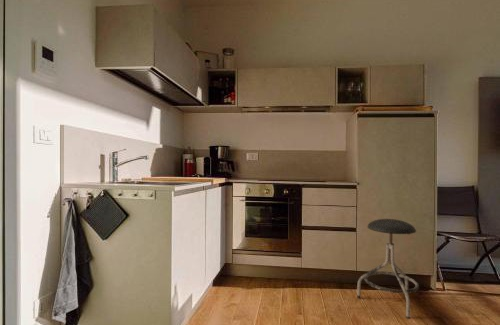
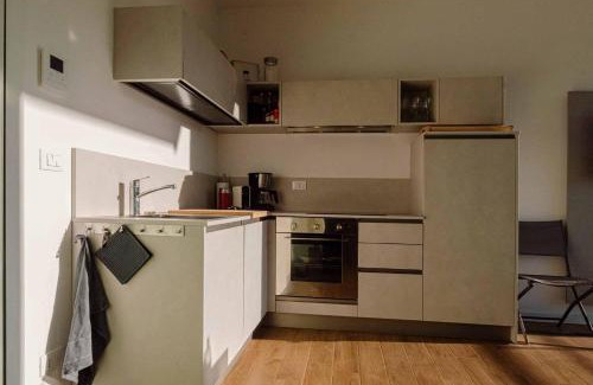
- stool (392, 262)
